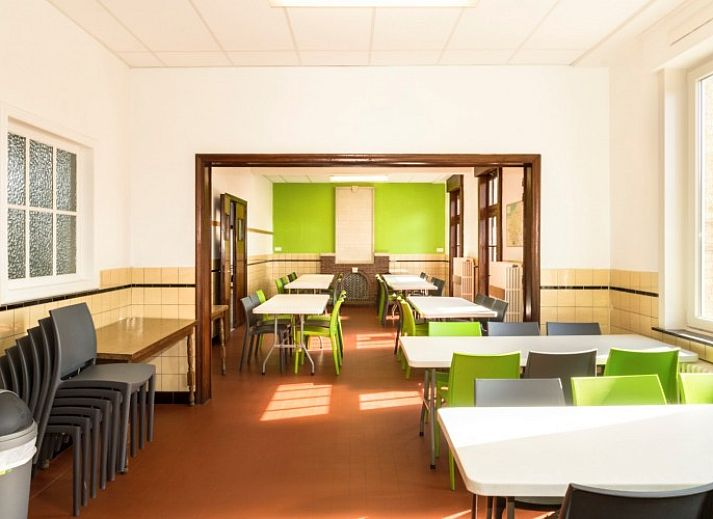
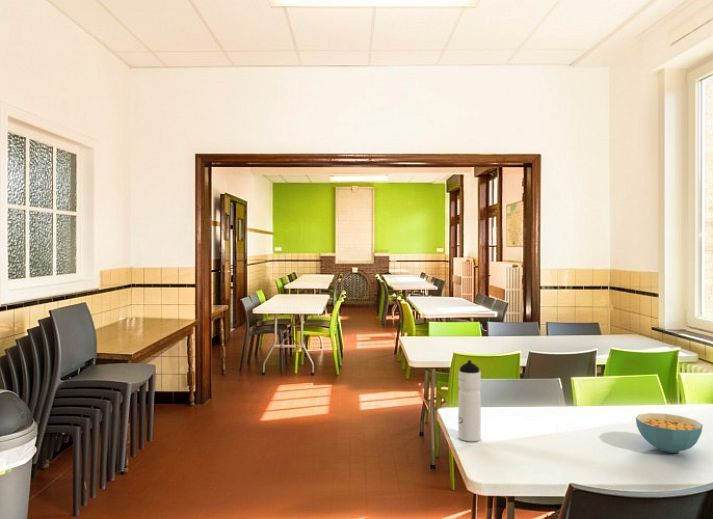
+ water bottle (469, 399)
+ cereal bowl (668, 435)
